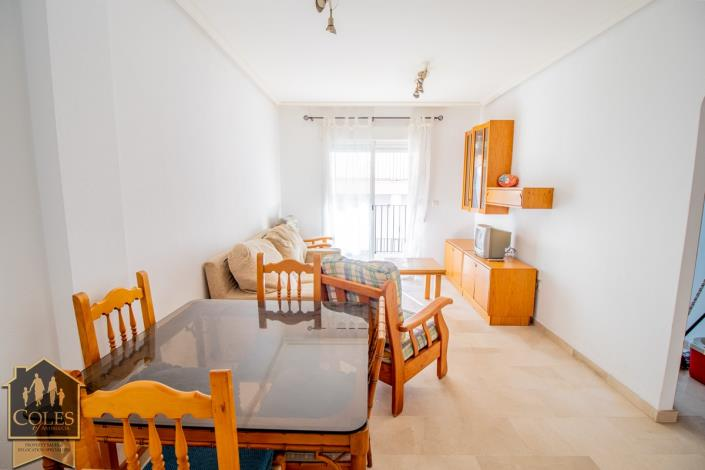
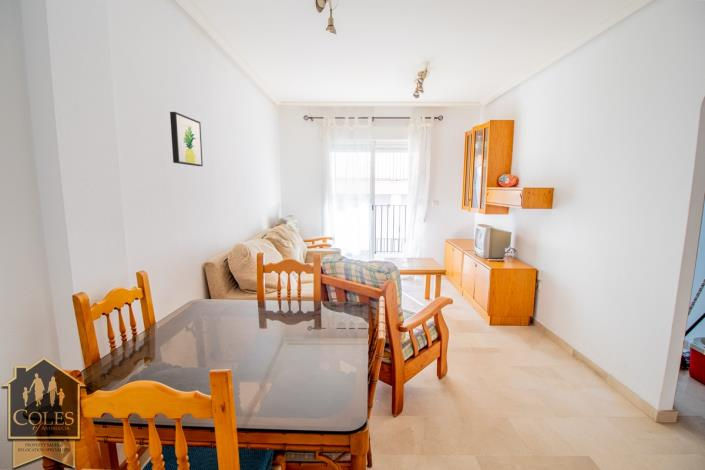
+ wall art (187, 141)
